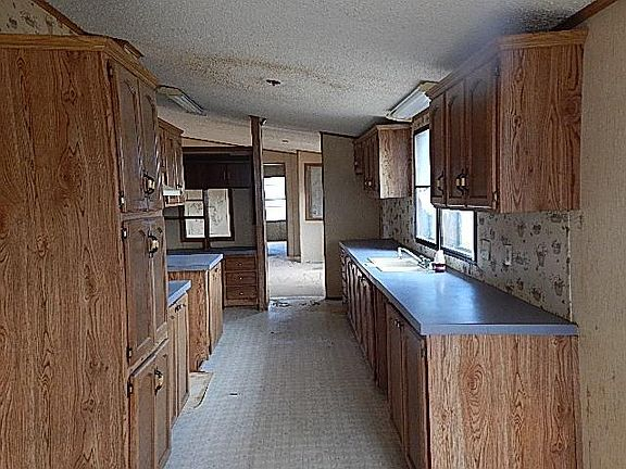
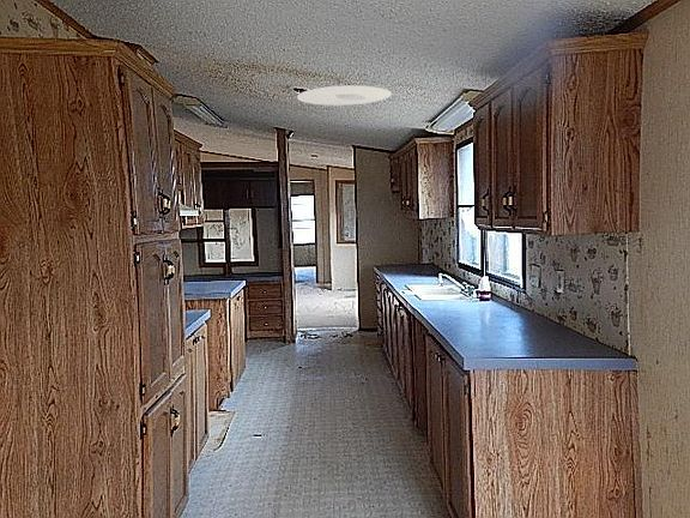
+ ceiling light (344, 91)
